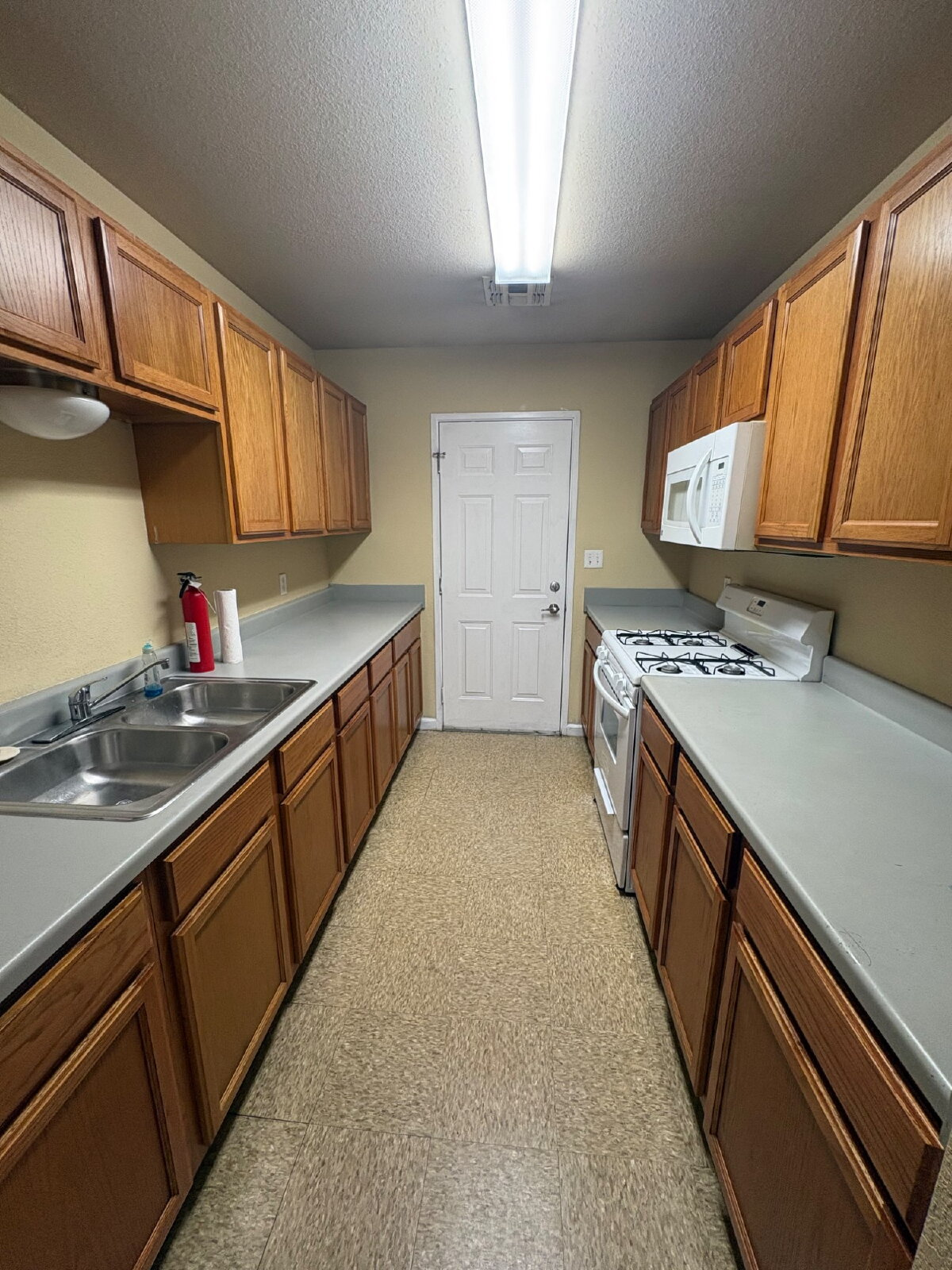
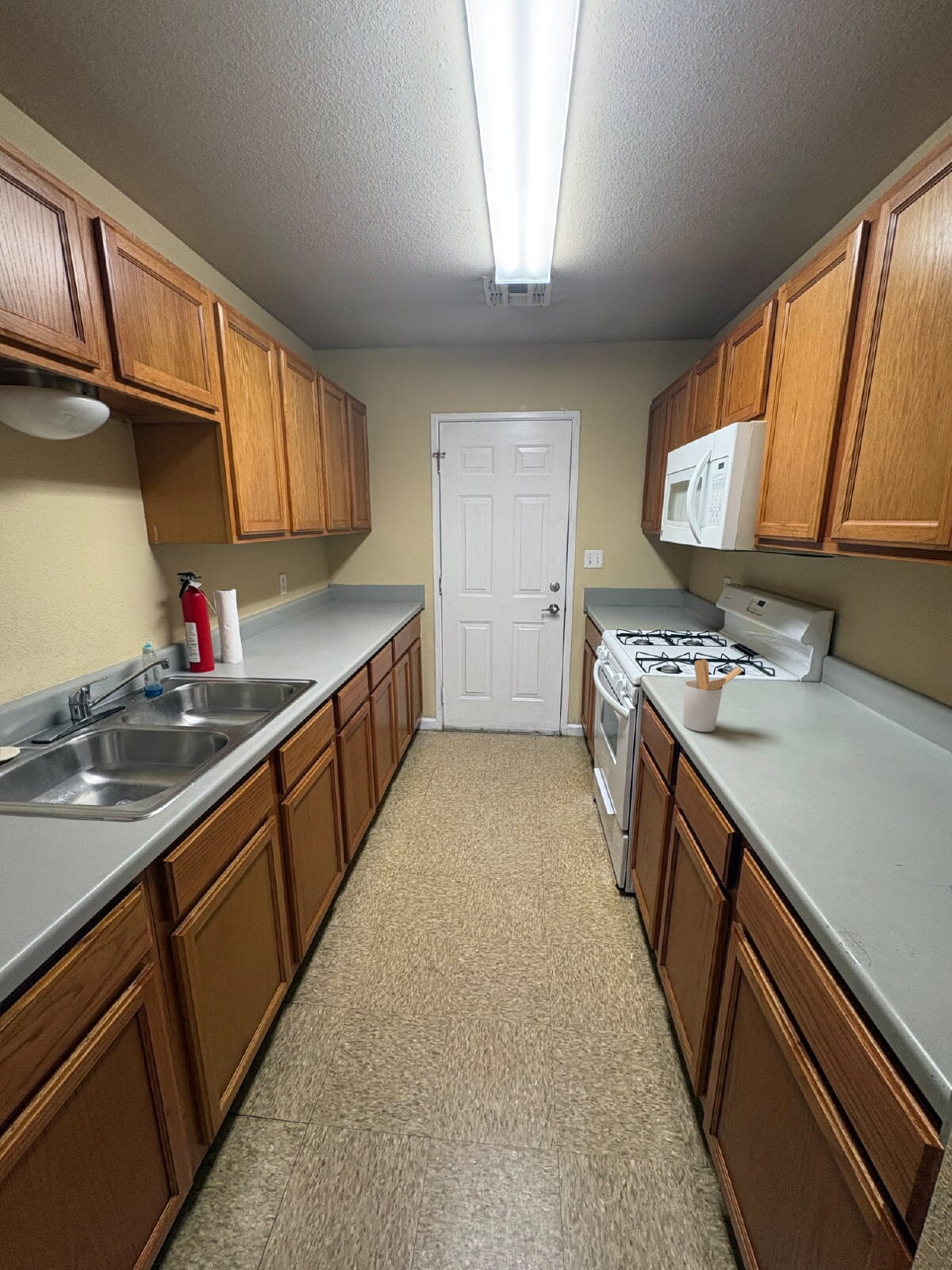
+ utensil holder (712, 696)
